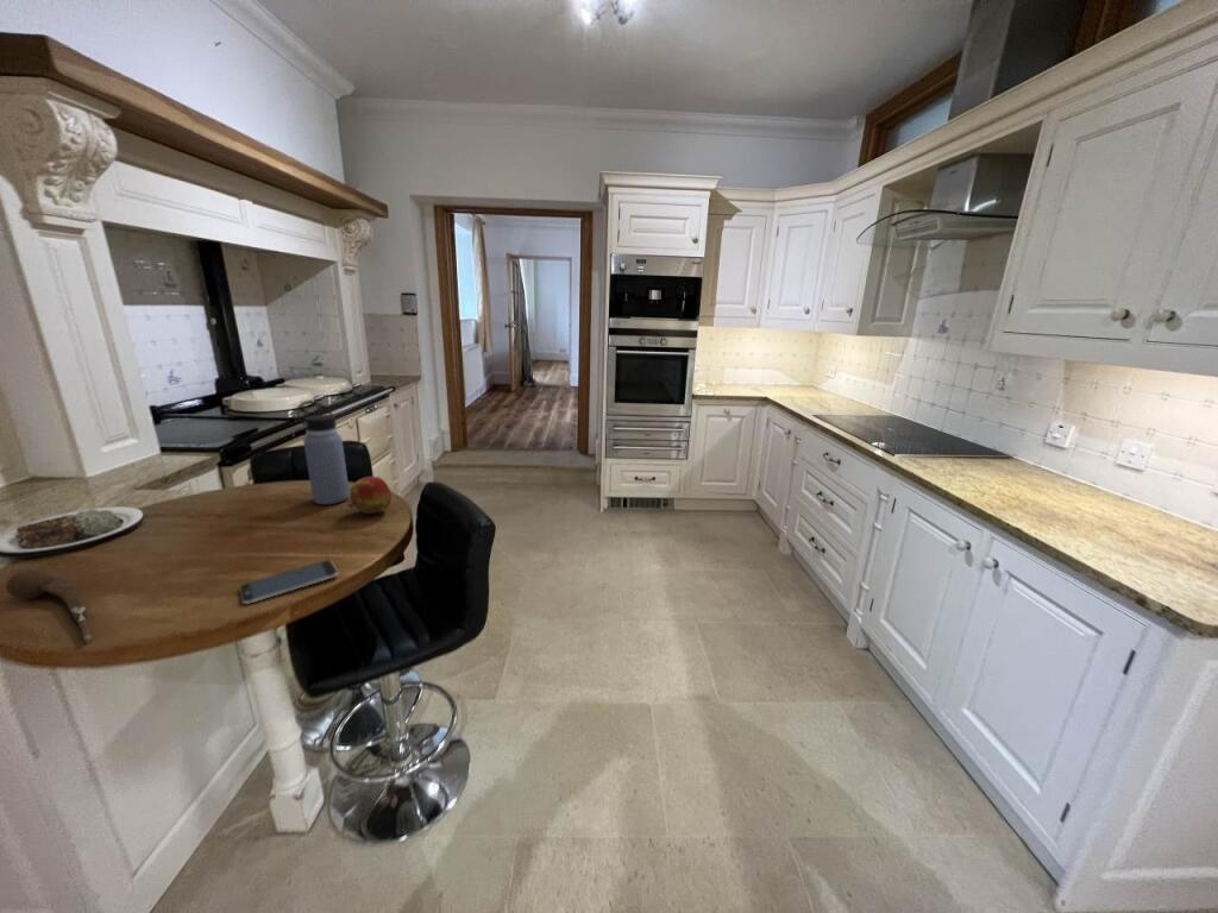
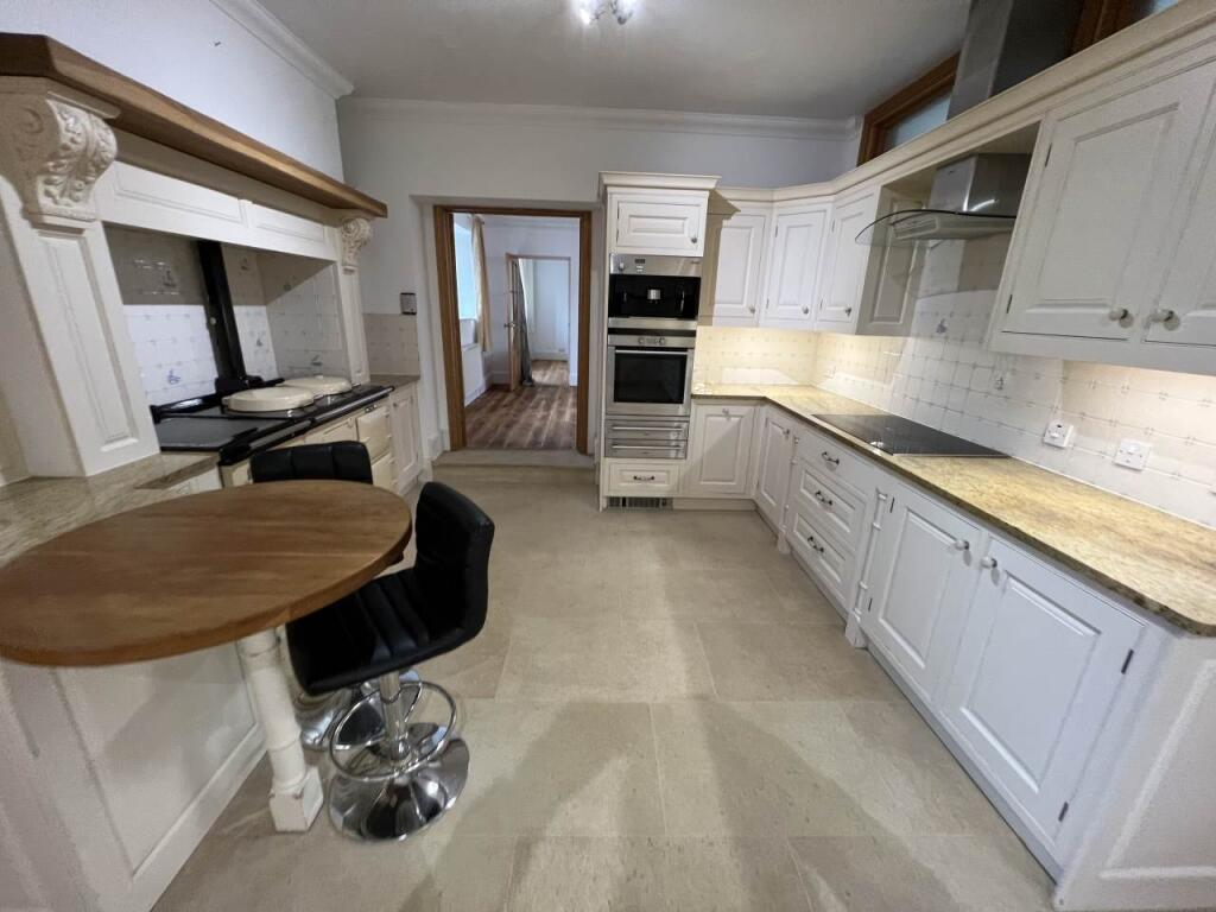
- water bottle (324, 452)
- fruit (368, 496)
- spoon (52, 593)
- smartphone (290, 579)
- plate (71, 527)
